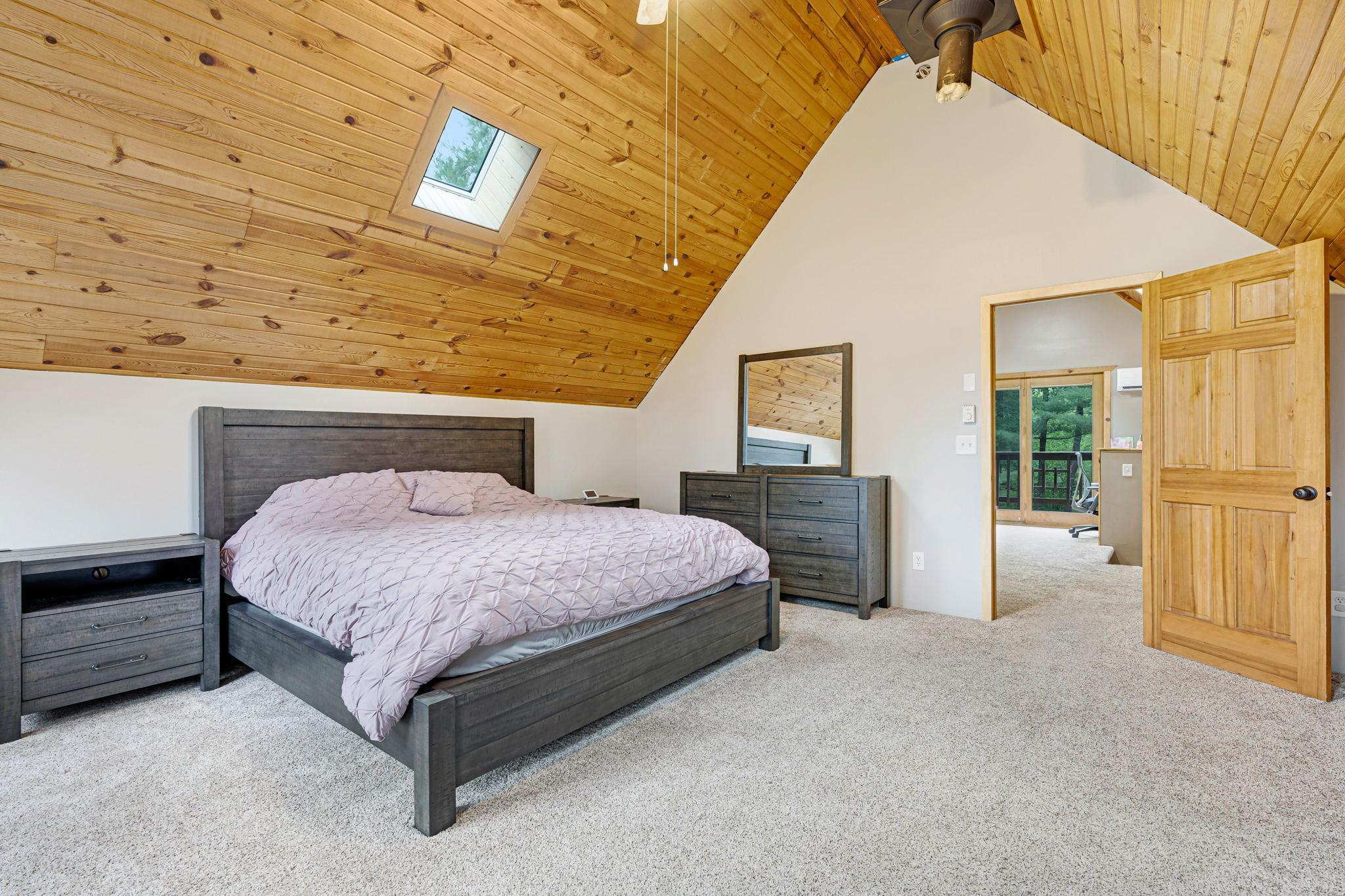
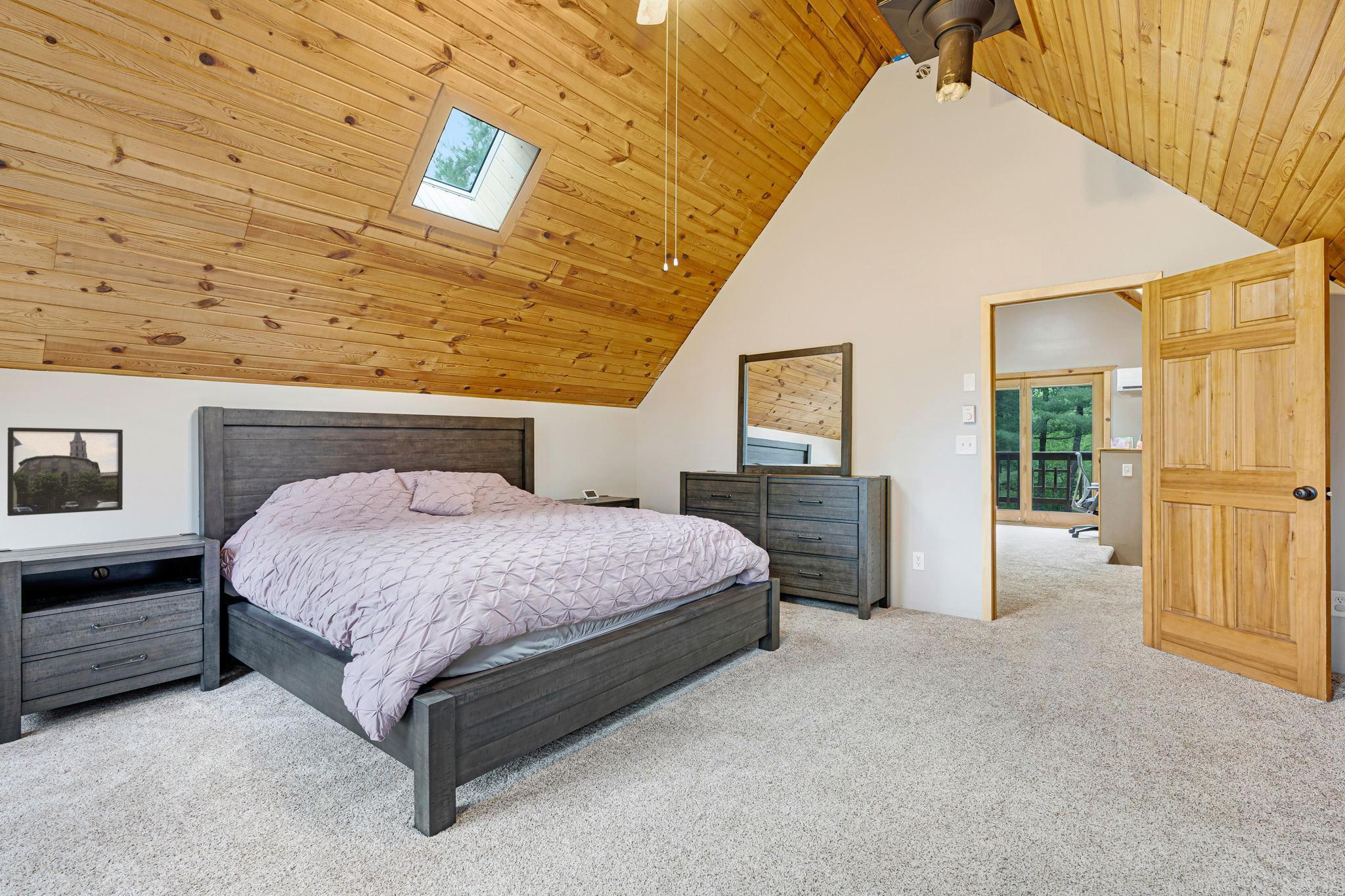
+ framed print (68, 470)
